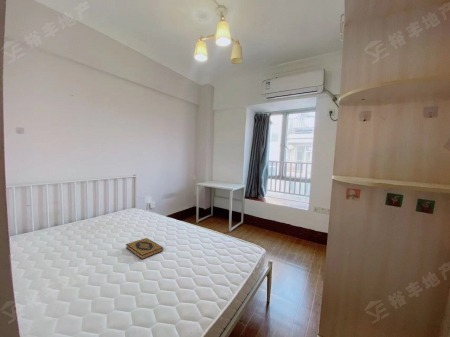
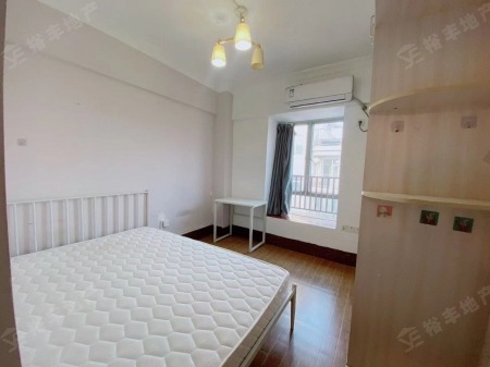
- hardback book (144, 247)
